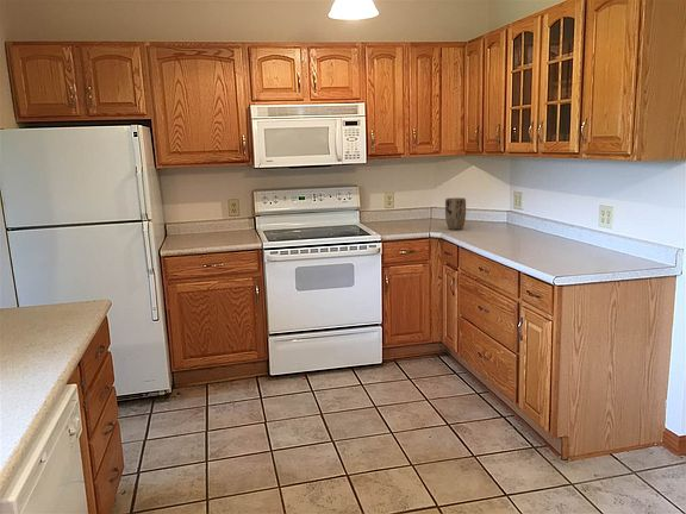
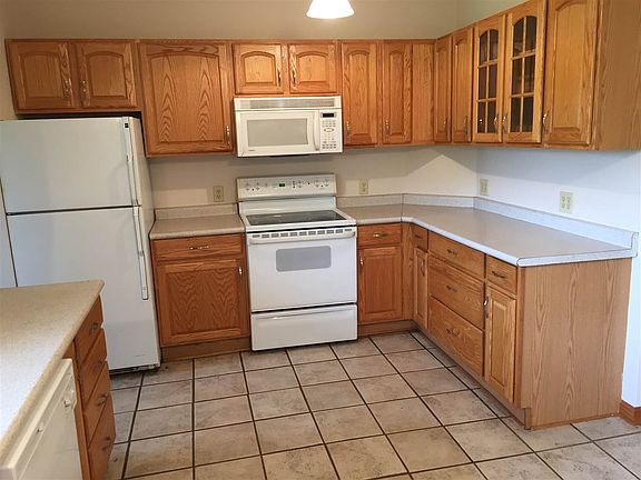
- plant pot (455, 213)
